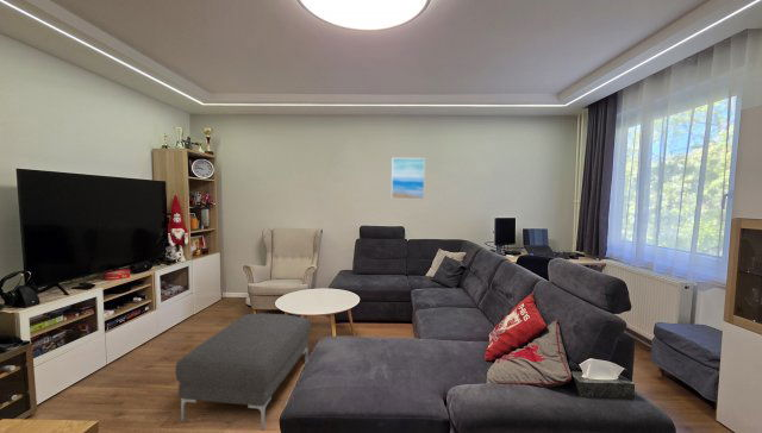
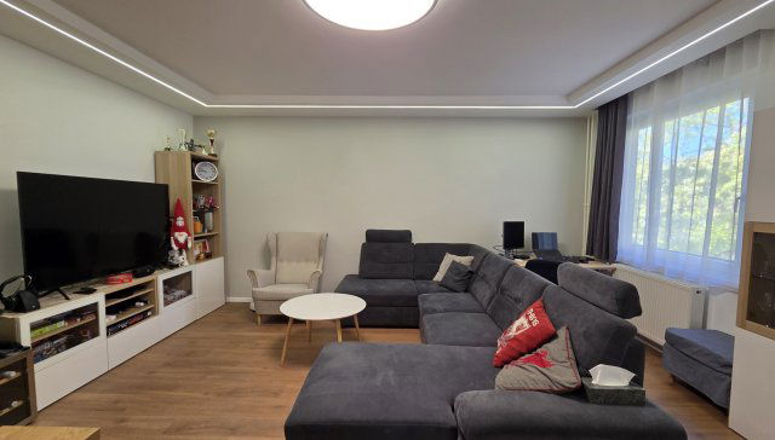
- wall art (407, 178)
- ottoman (254, 357)
